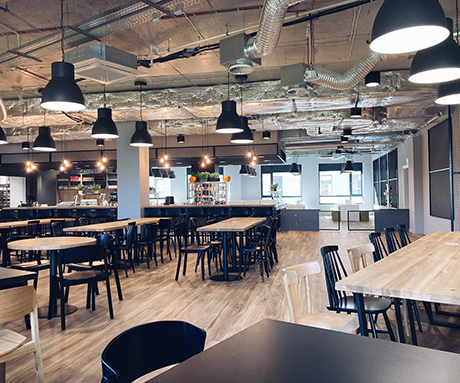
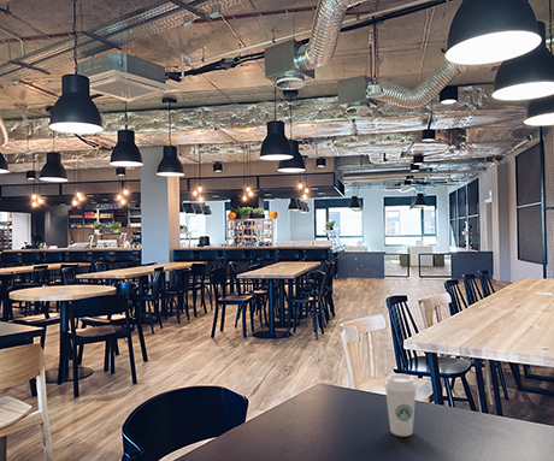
+ coffee cup (400, 404)
